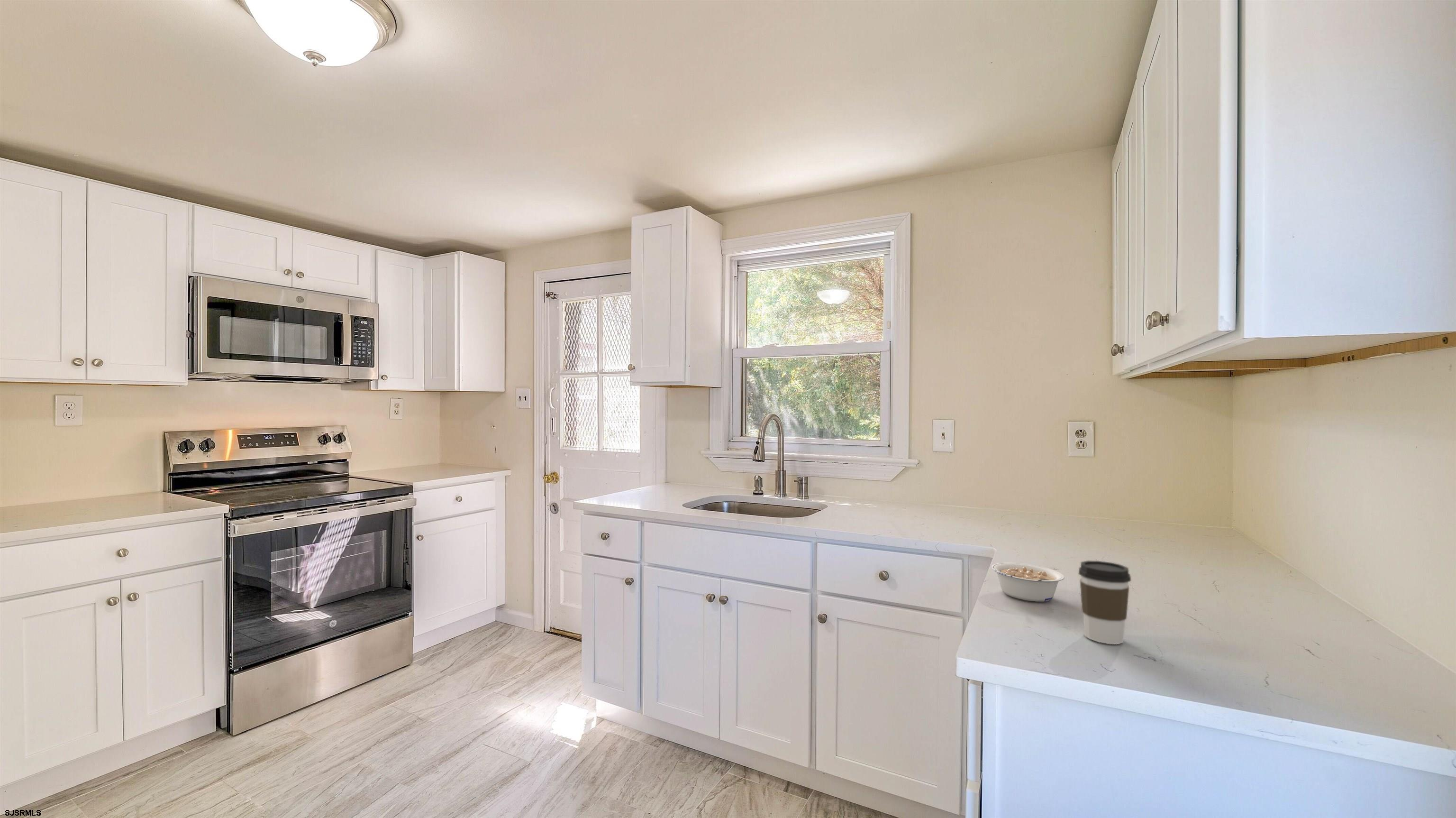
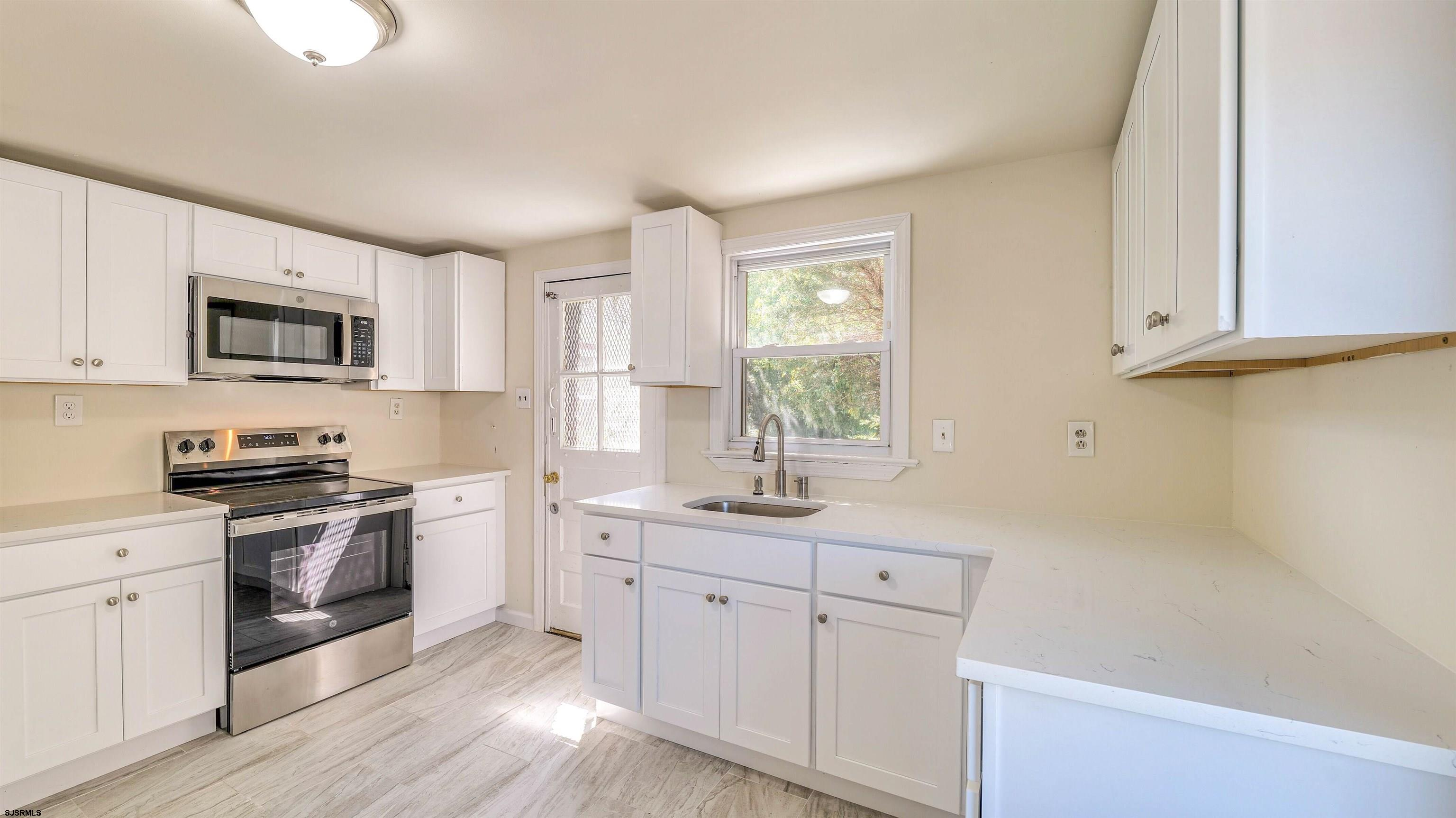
- coffee cup (1104, 602)
- legume (1029, 581)
